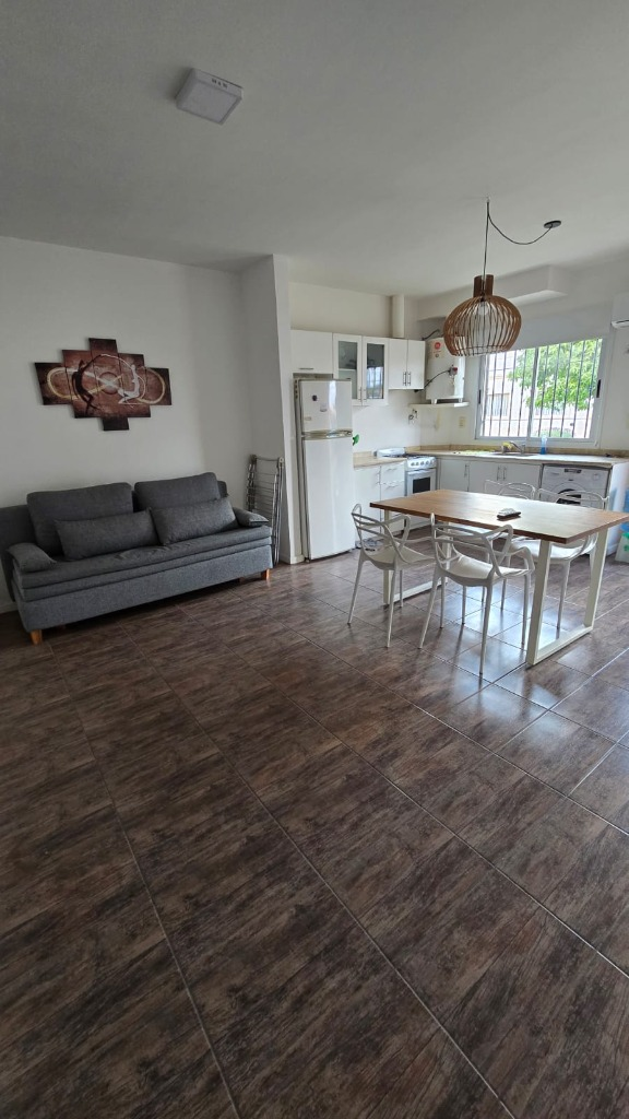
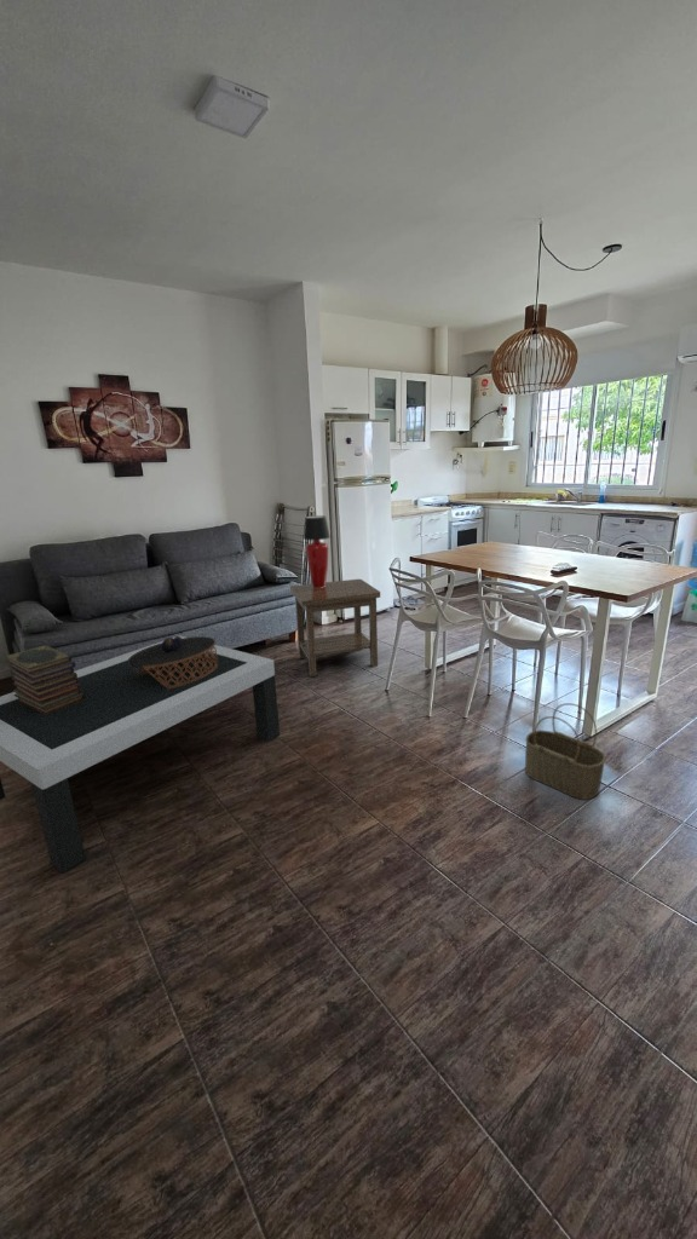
+ wicker basket (564, 747)
+ side table (335, 635)
+ coffee table (134, 725)
+ book stack (44, 678)
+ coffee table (173, 655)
+ table lamp (317, 552)
